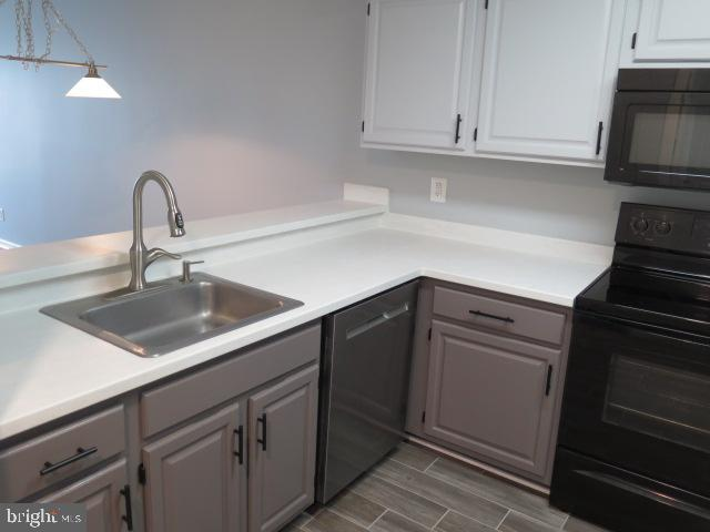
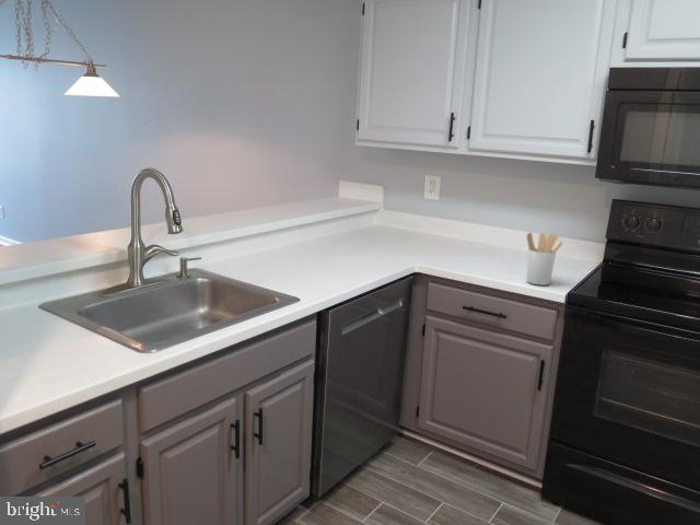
+ utensil holder (542, 257)
